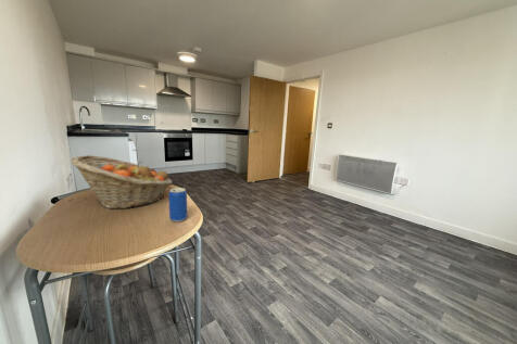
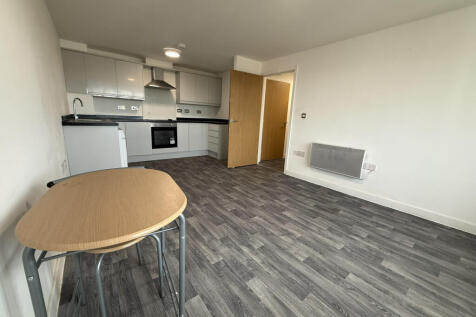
- beverage can (178, 204)
- fruit basket (126, 177)
